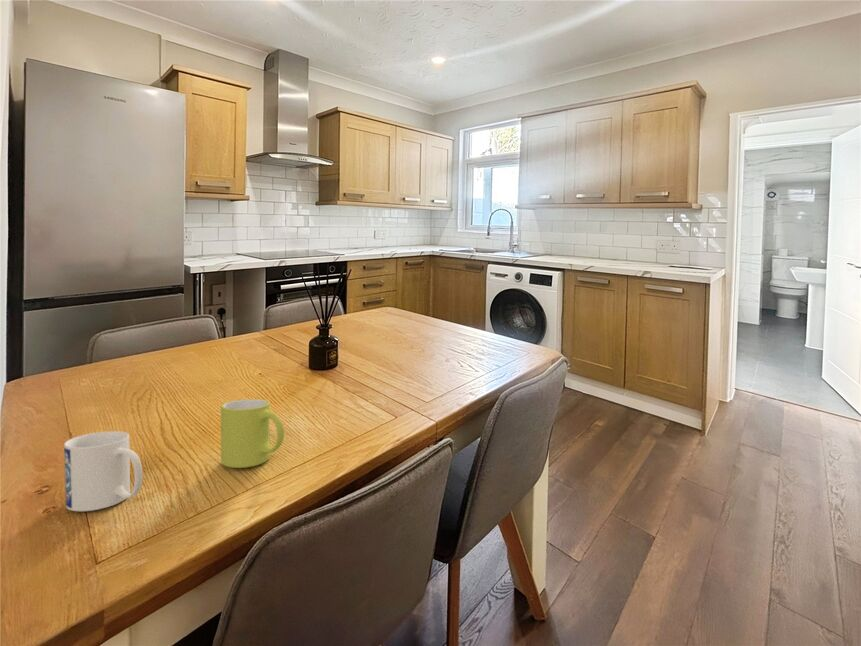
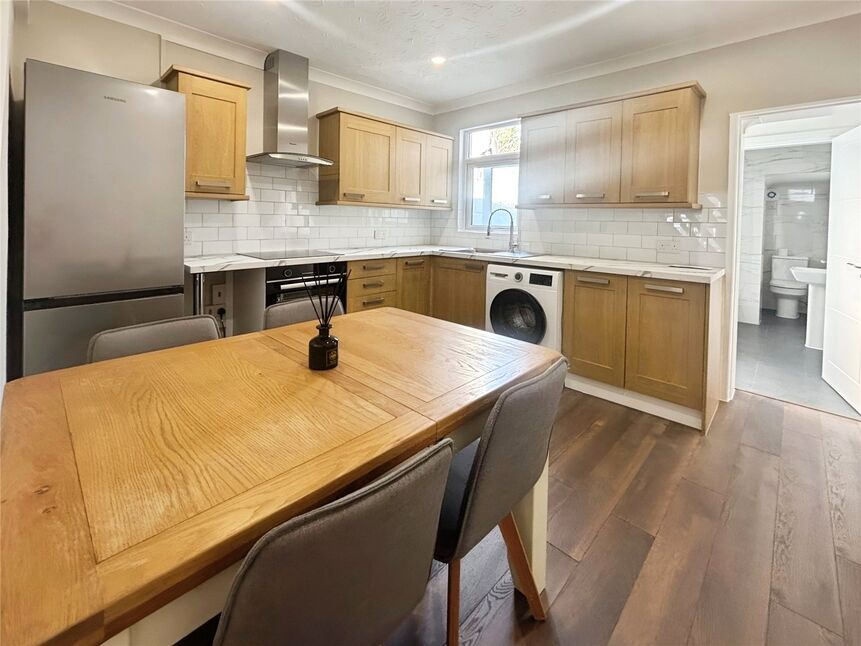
- mug (254, 434)
- mug (109, 470)
